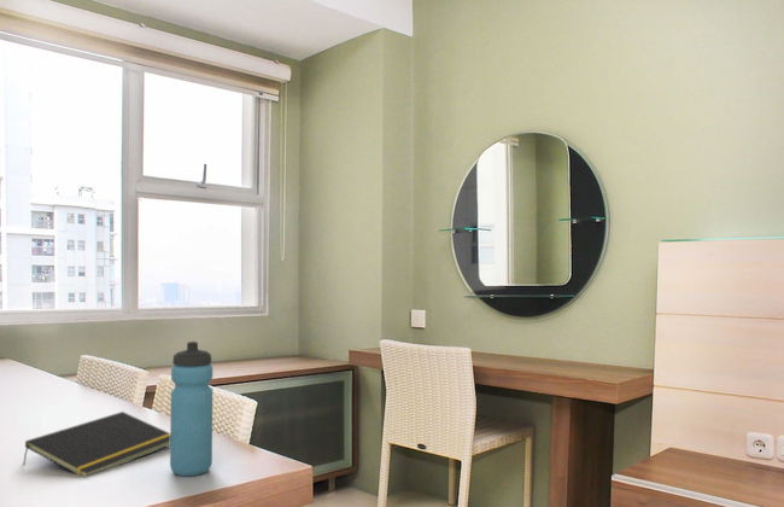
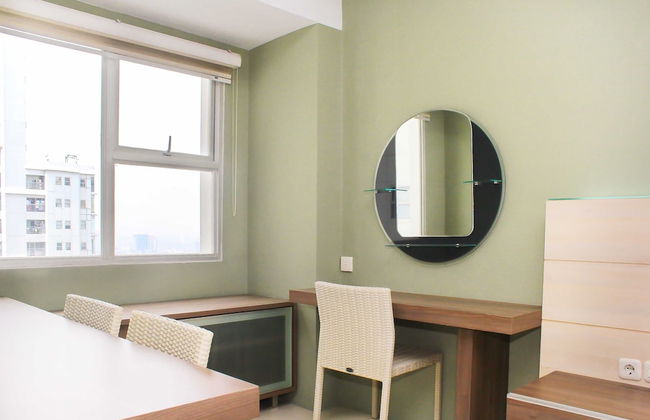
- water bottle (192, 406)
- notepad (105, 442)
